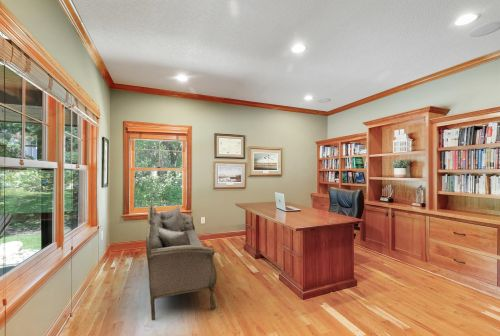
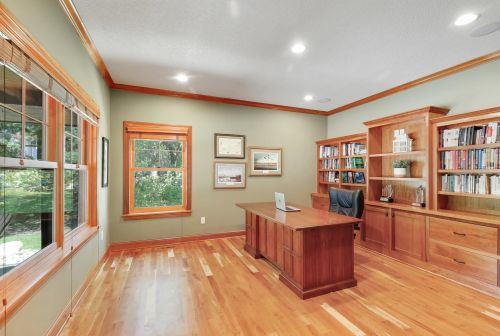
- settee (177, 228)
